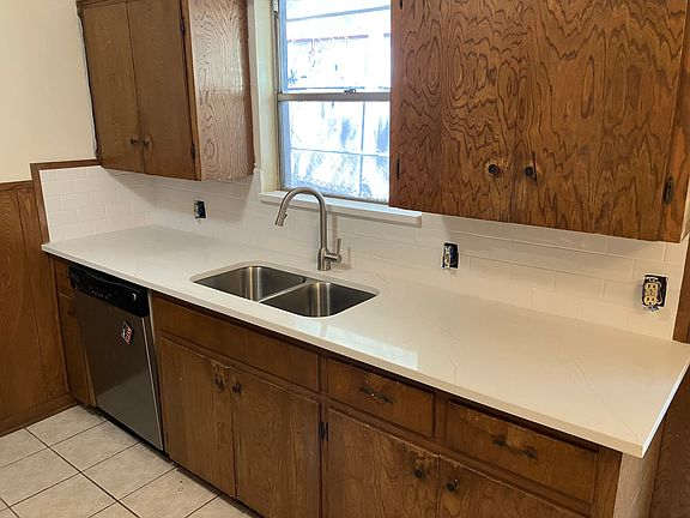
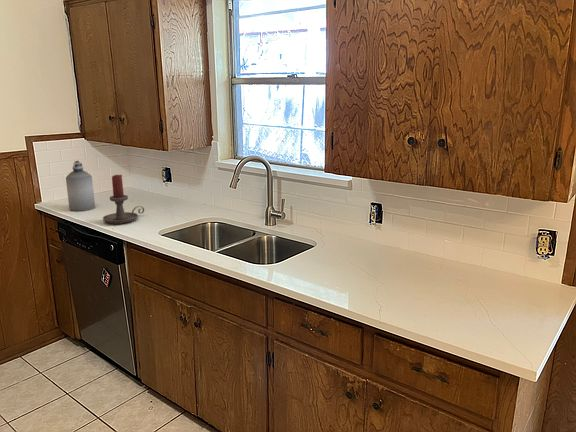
+ bottle (79, 184)
+ candle holder (123, 196)
